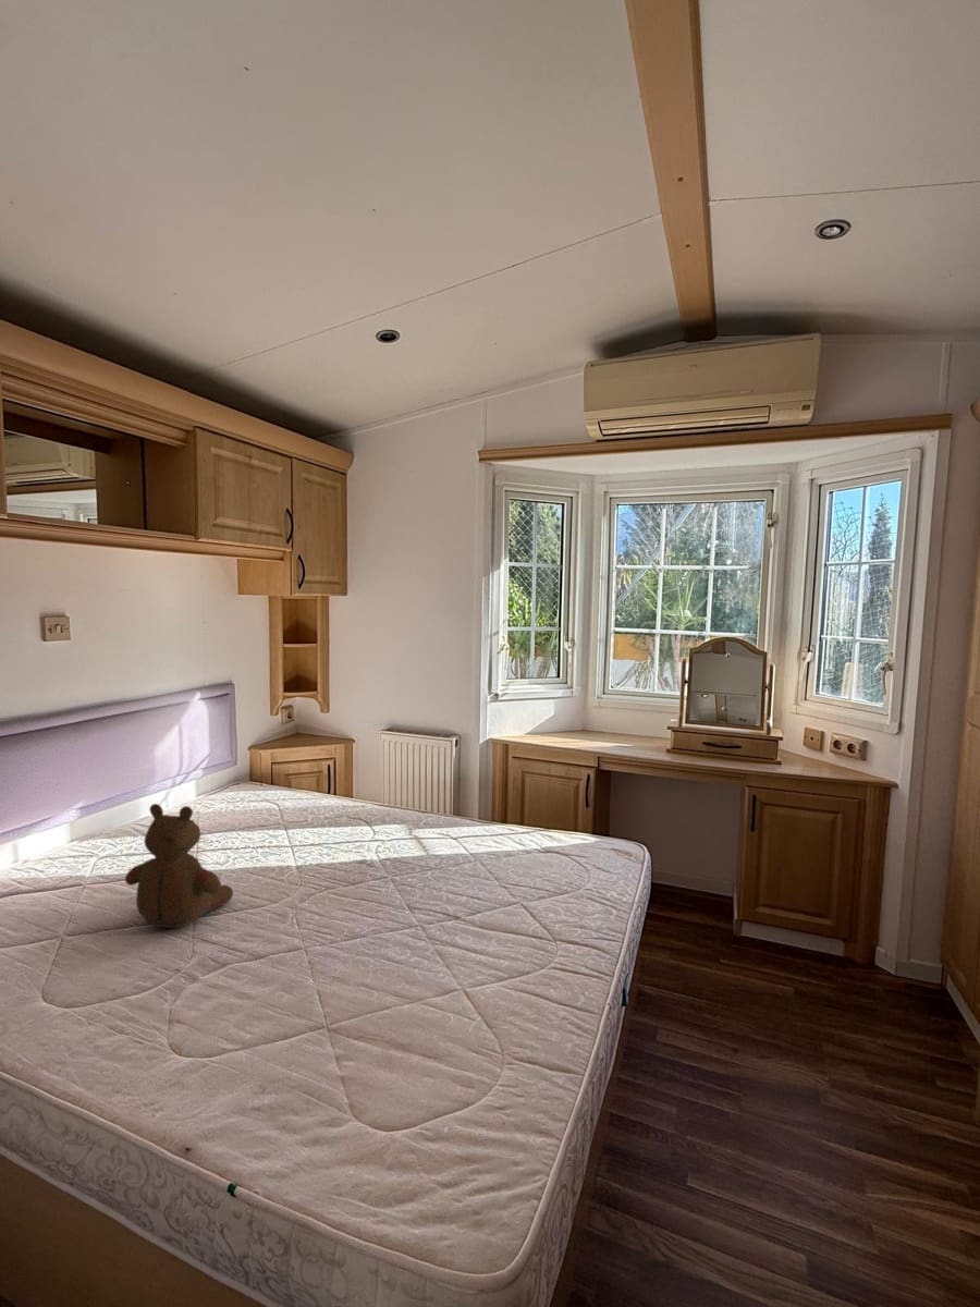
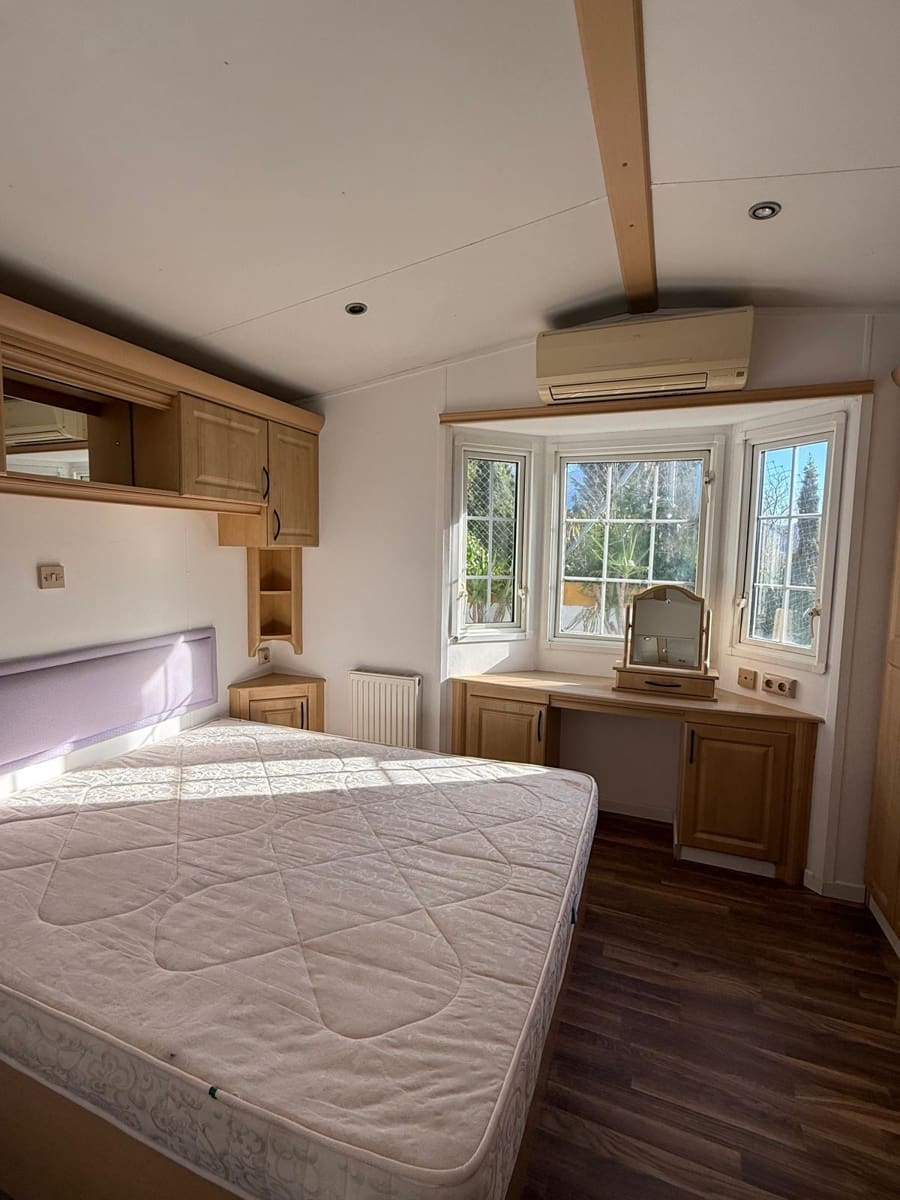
- teddy bear (184, 857)
